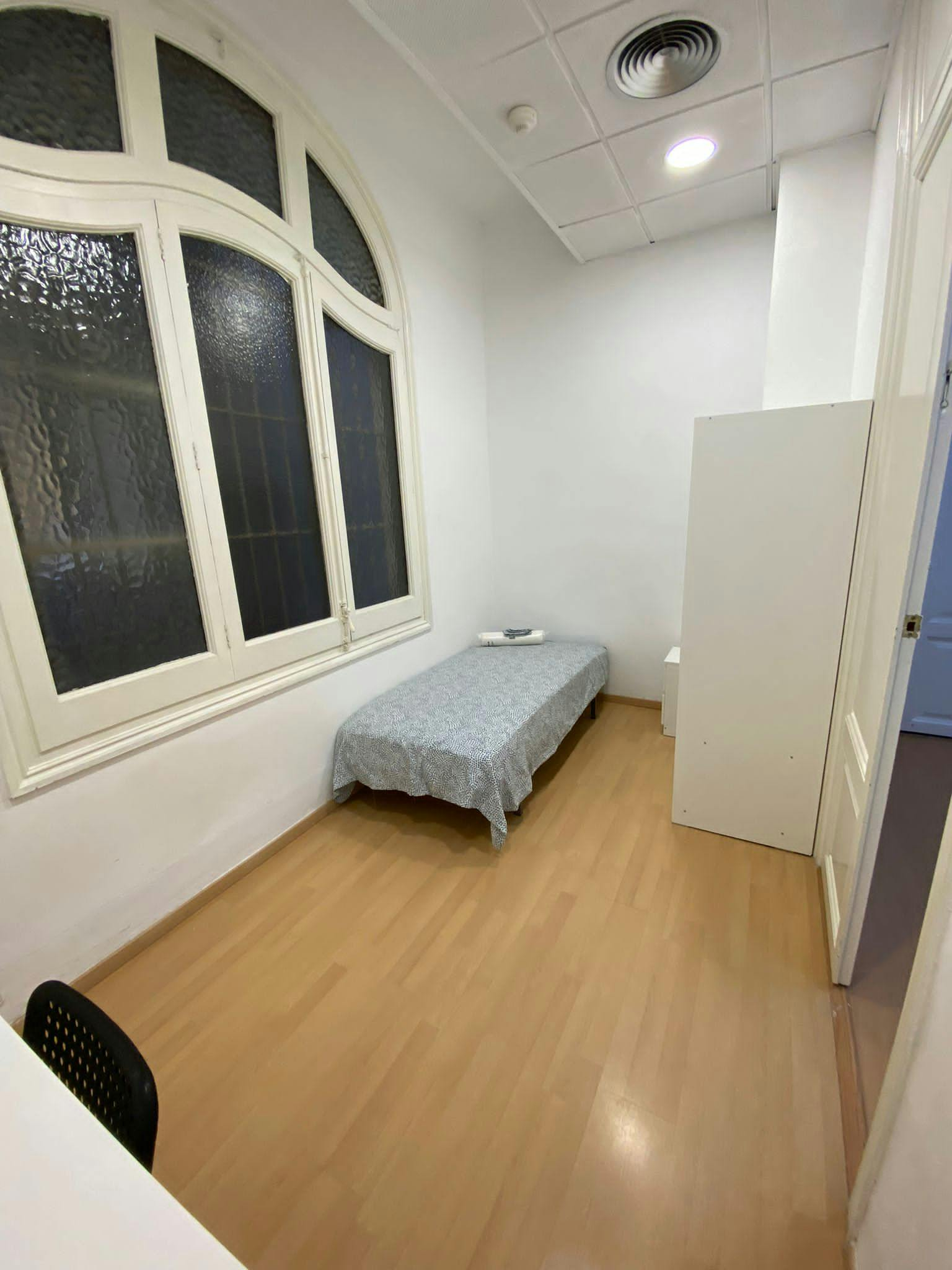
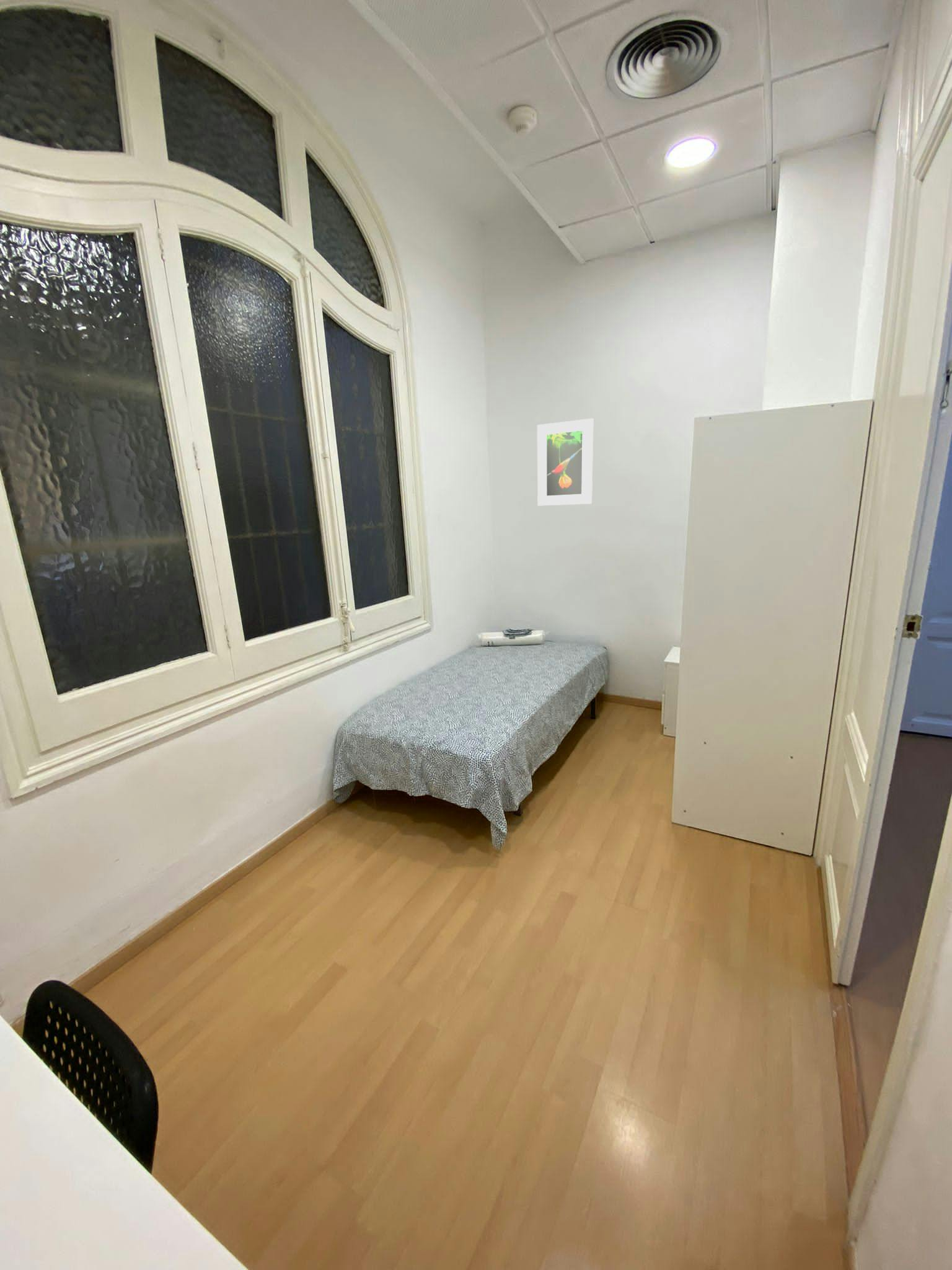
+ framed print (564, 464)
